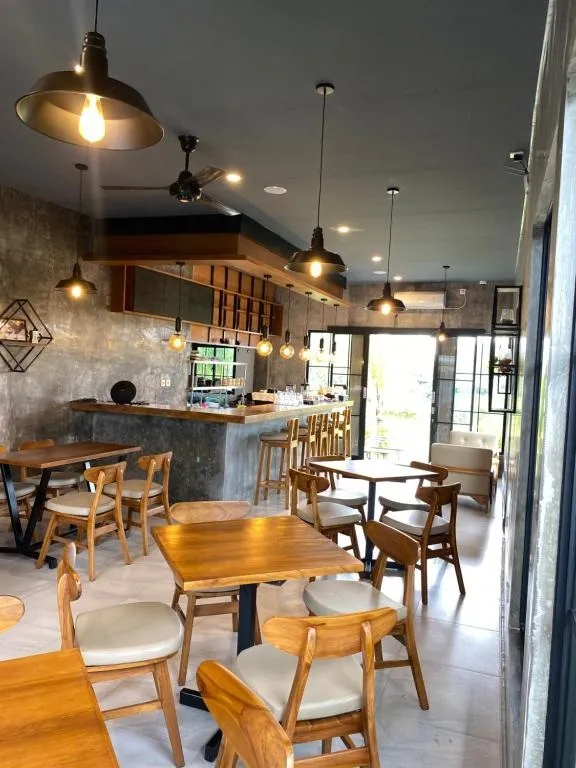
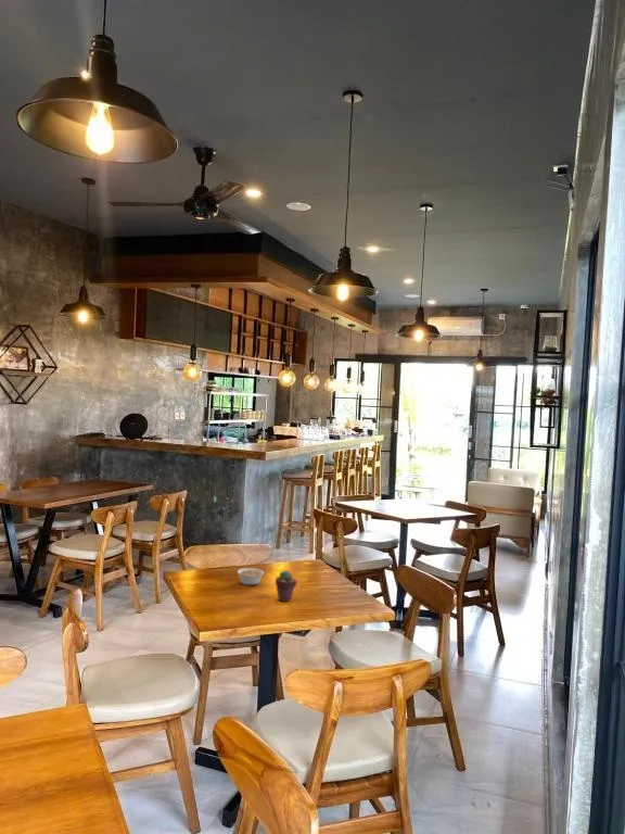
+ potted succulent (285, 584)
+ legume (250, 576)
